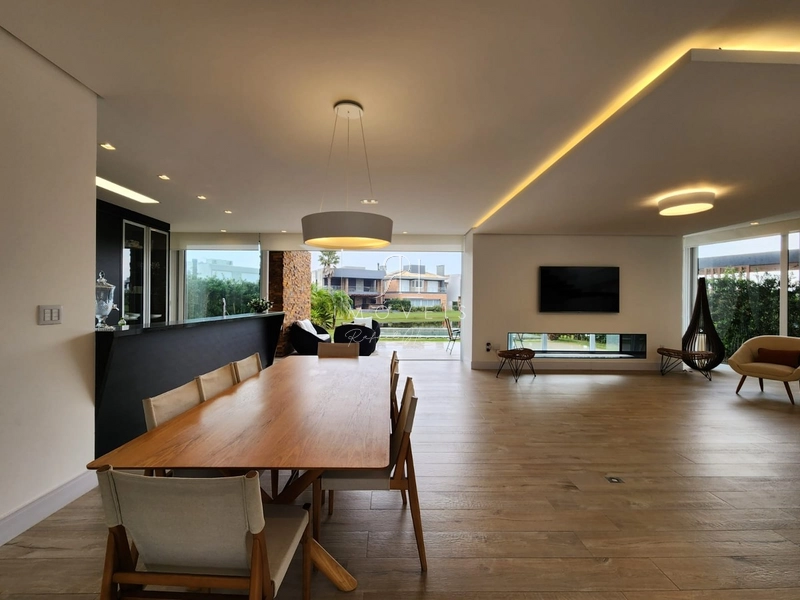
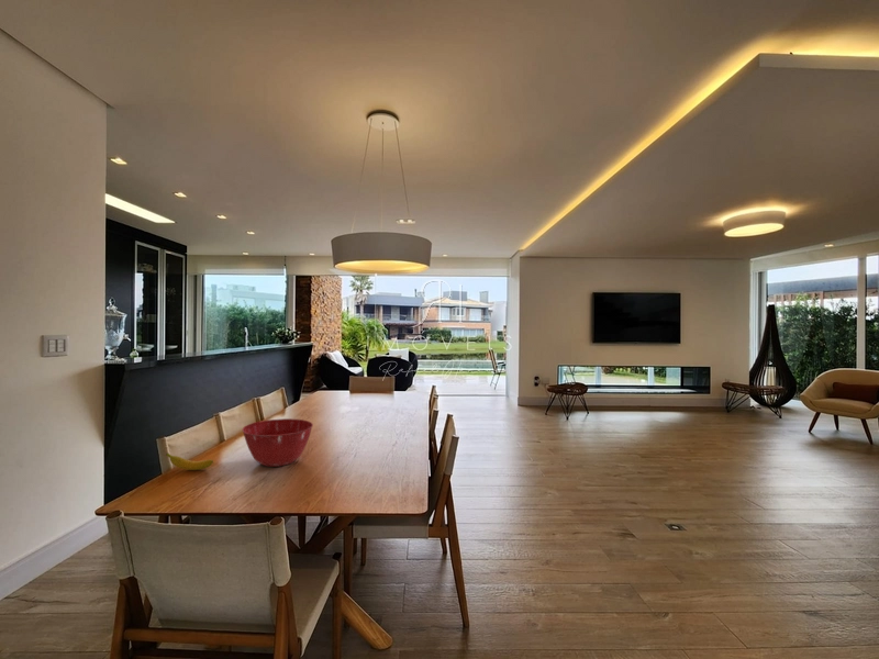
+ banana (189, 461)
+ mixing bowl (278, 443)
